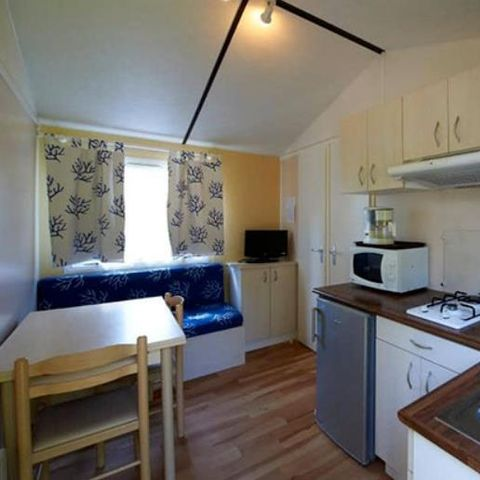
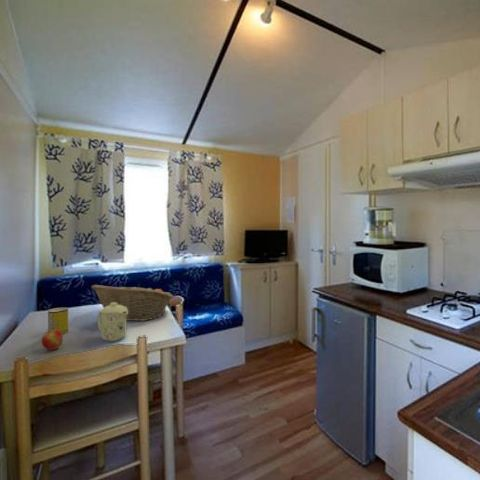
+ mug (112, 320)
+ beverage can (58, 321)
+ apple (52, 338)
+ fruit basket (133, 298)
